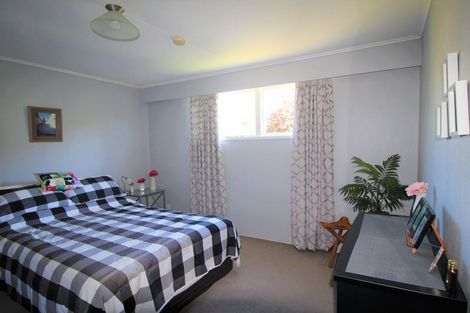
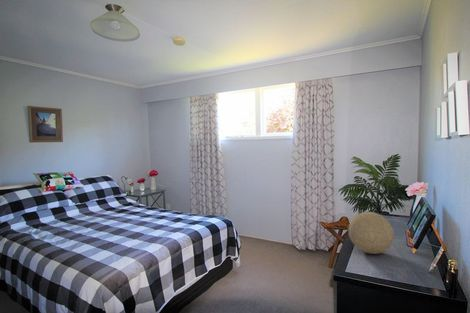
+ decorative ball (370, 232)
